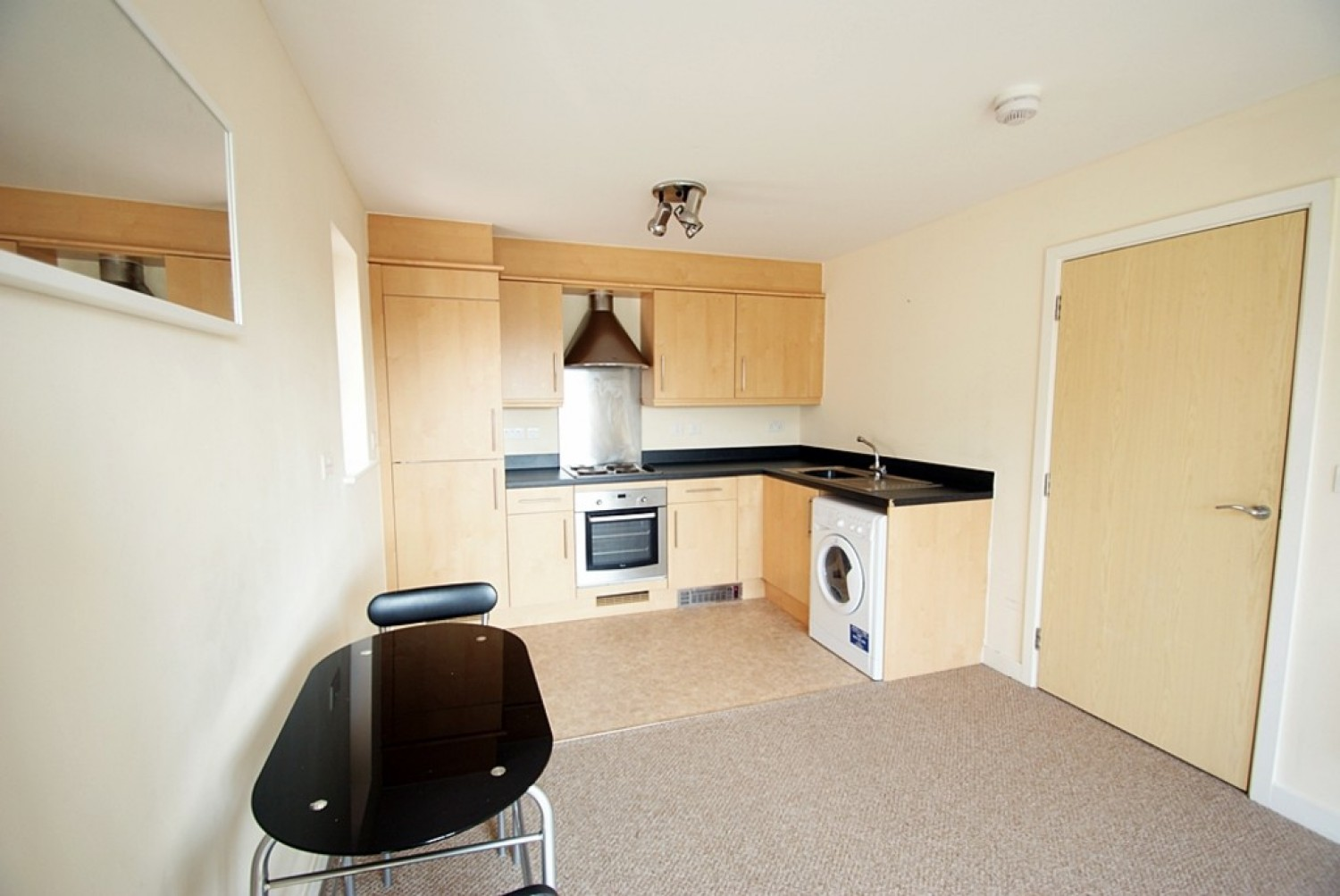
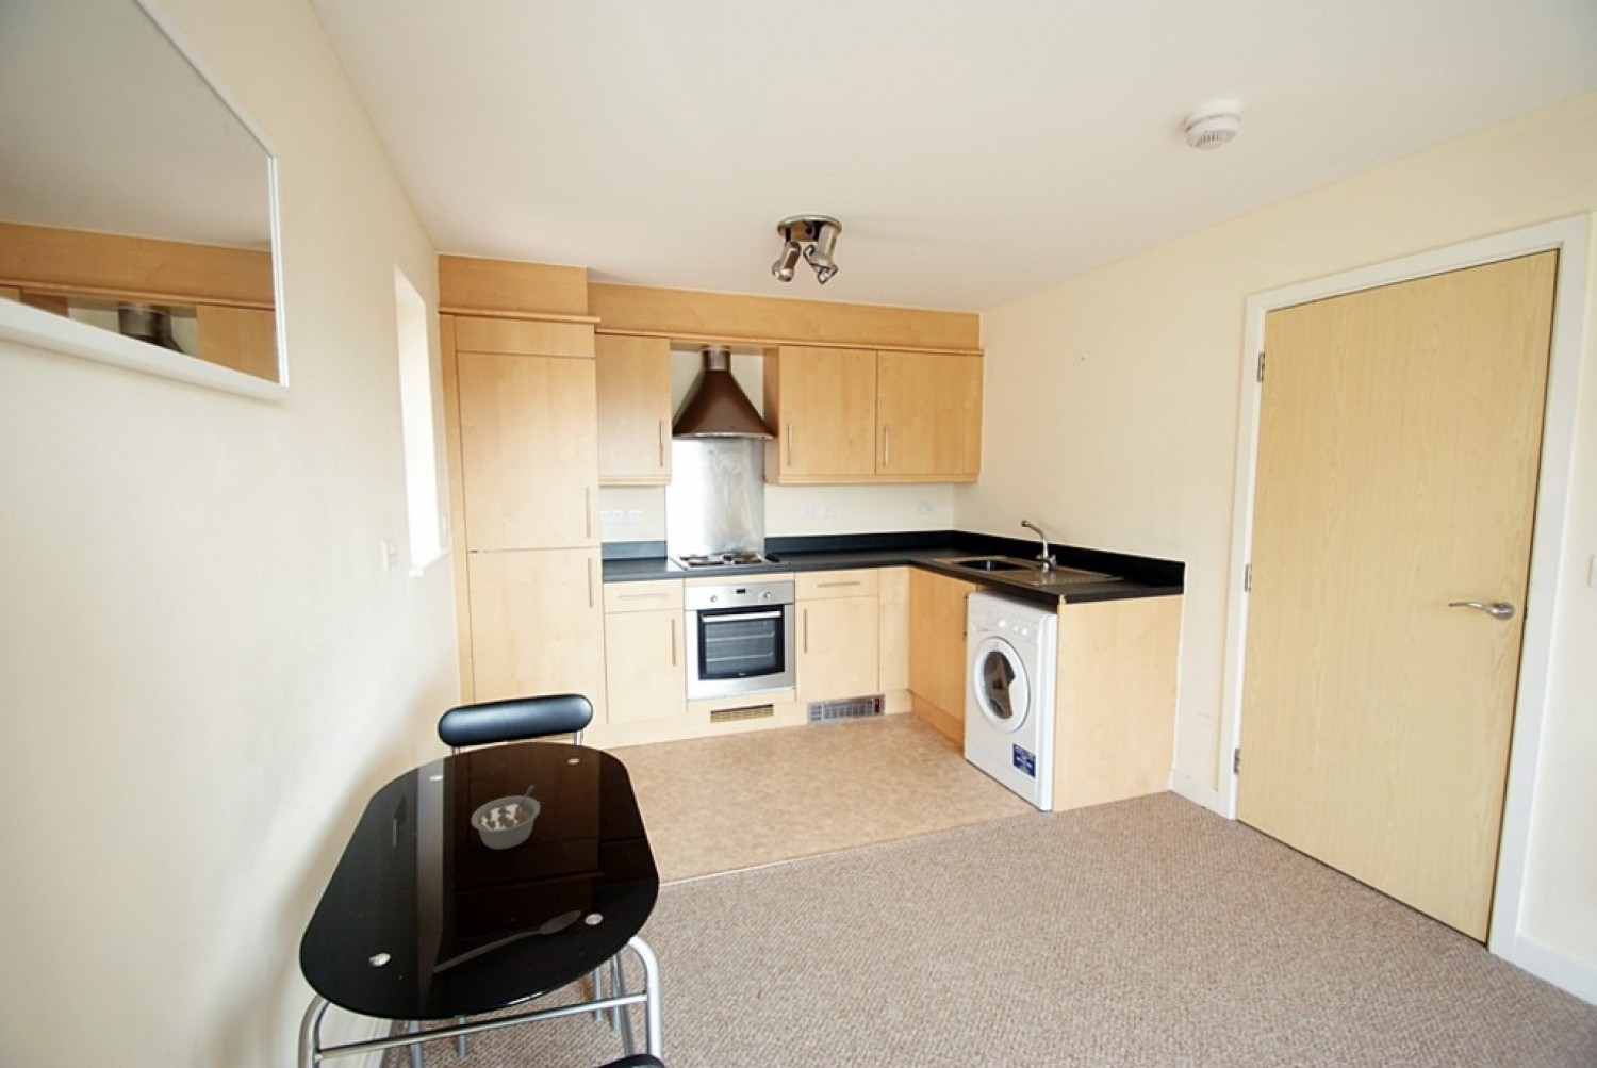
+ spoon (511, 939)
+ legume (505, 820)
